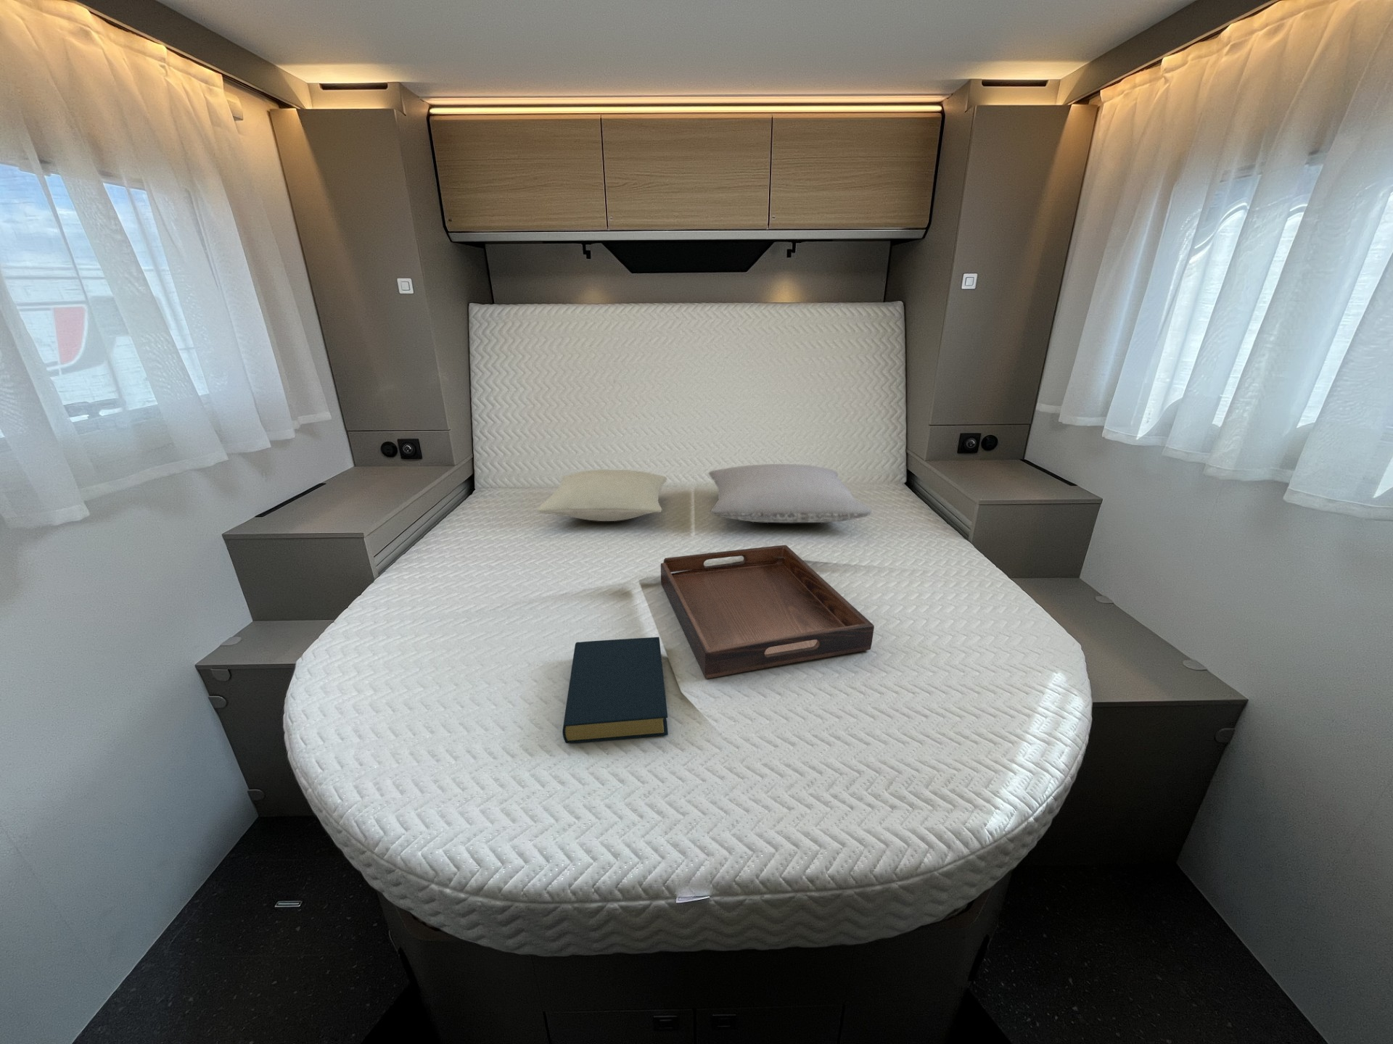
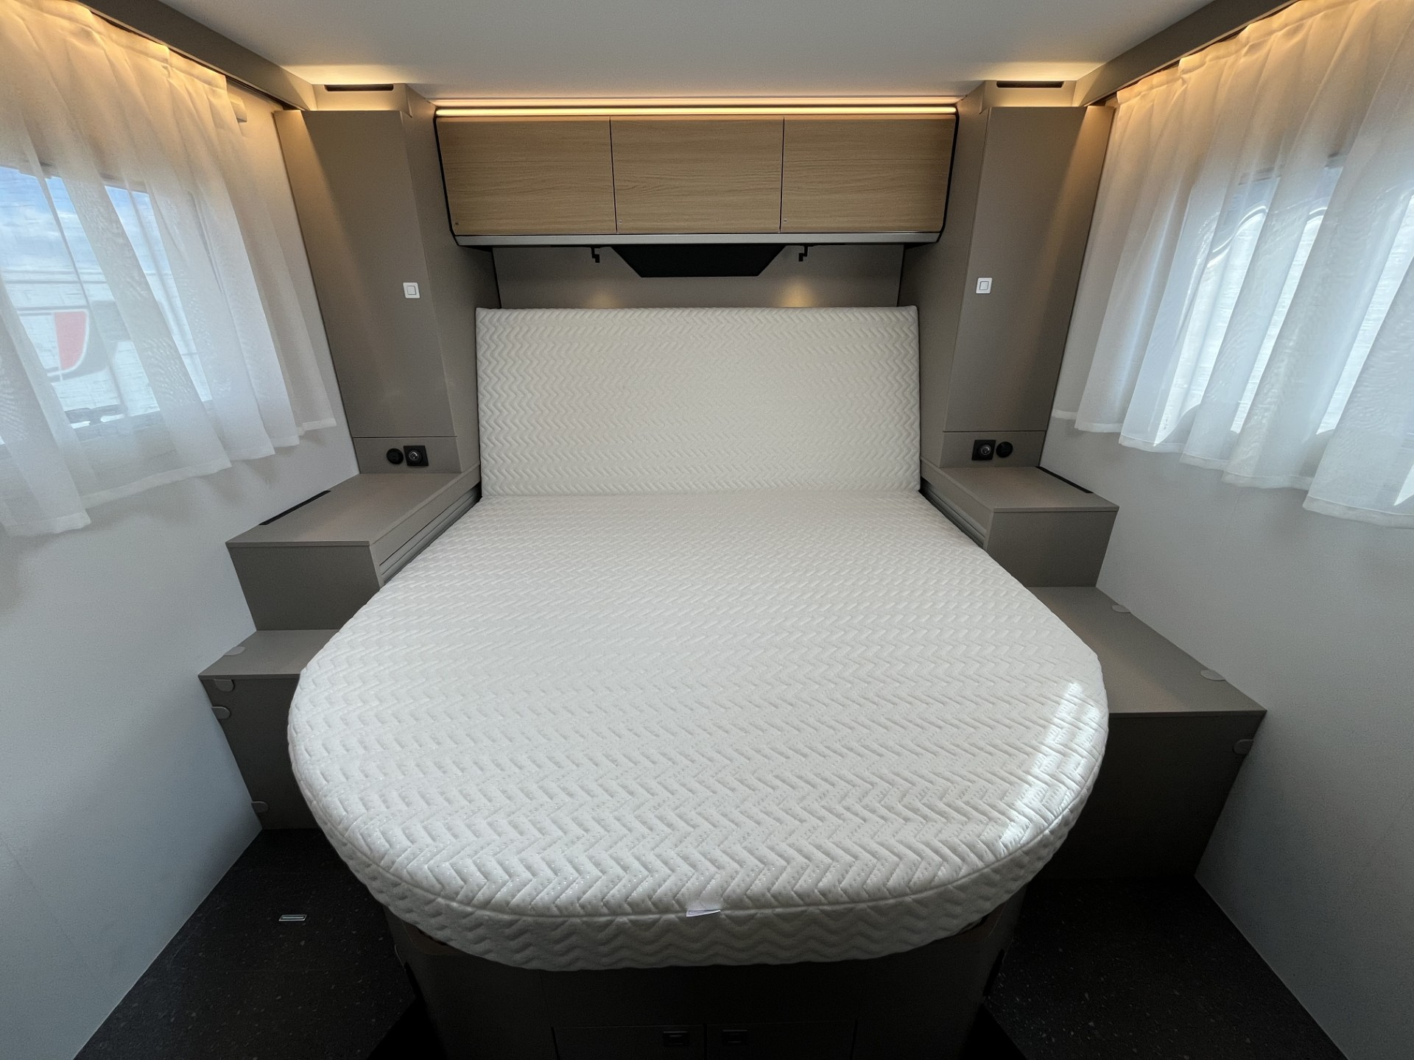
- pillow (608, 492)
- hardback book (616, 683)
- pillow (781, 490)
- serving tray (754, 599)
